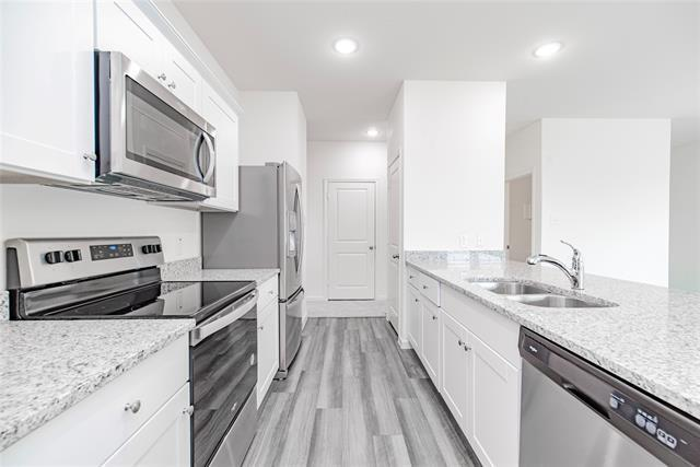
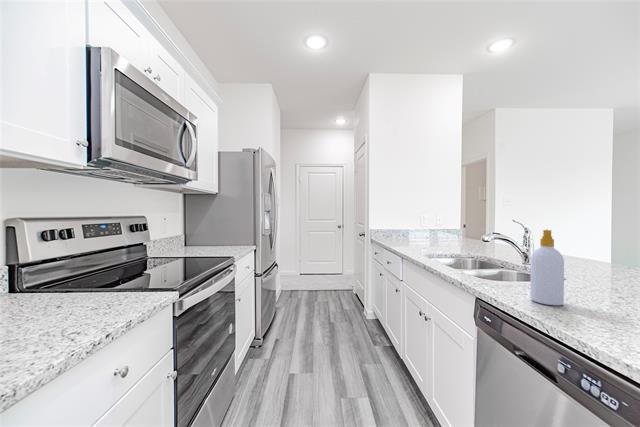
+ soap bottle (546, 265)
